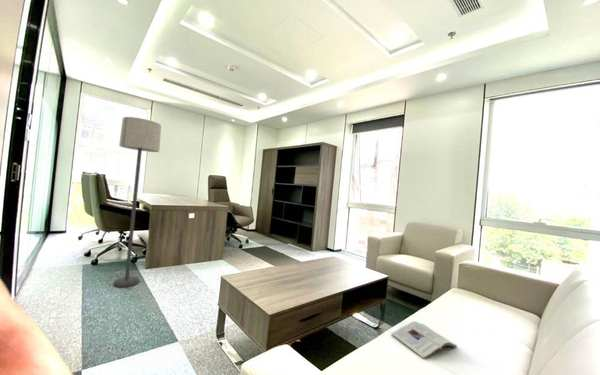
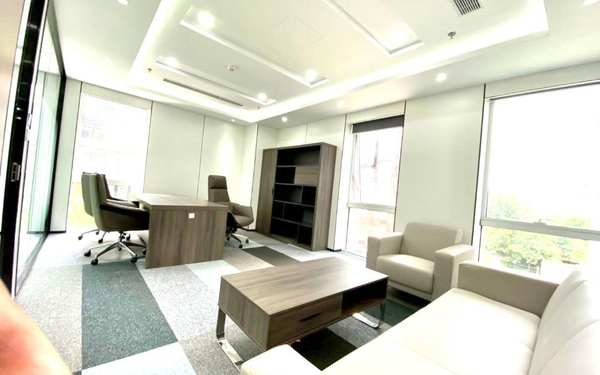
- lamp (134, 202)
- magazine (423, 336)
